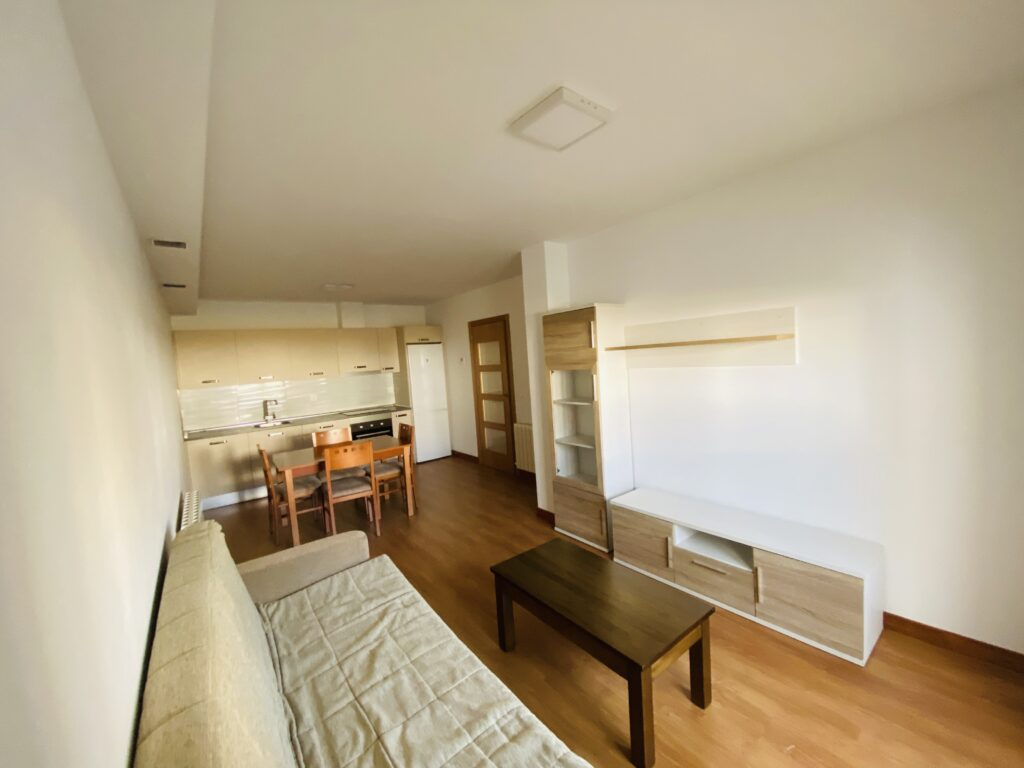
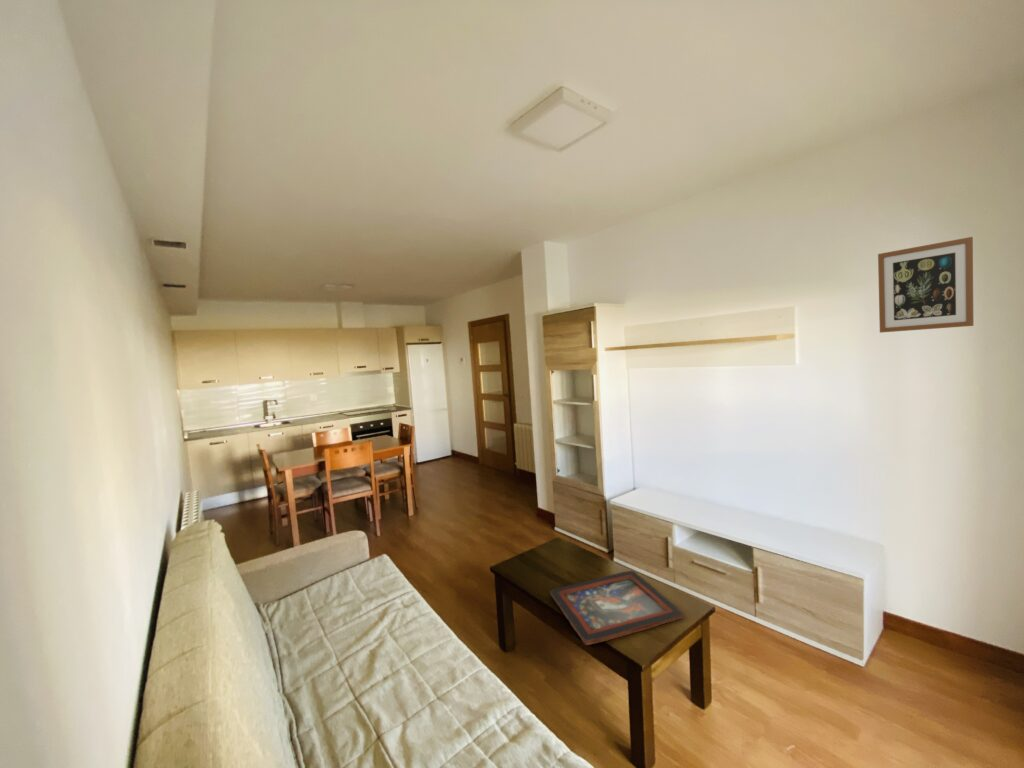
+ decorative tray (612, 603)
+ wall art (923, 287)
